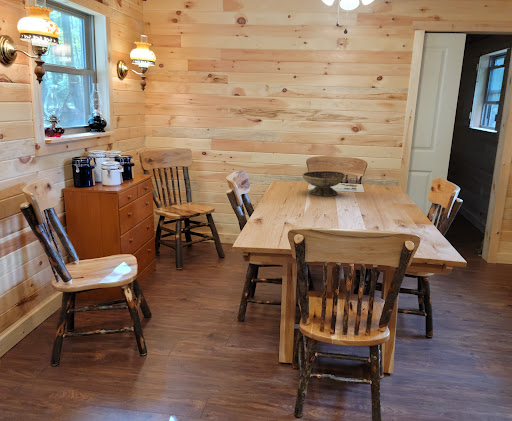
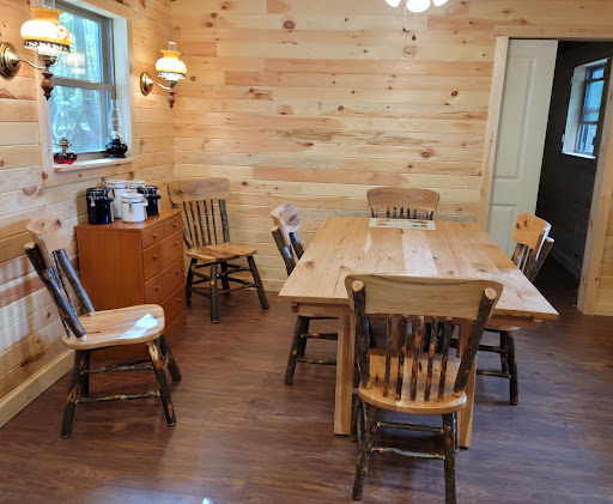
- decorative bowl (323, 183)
